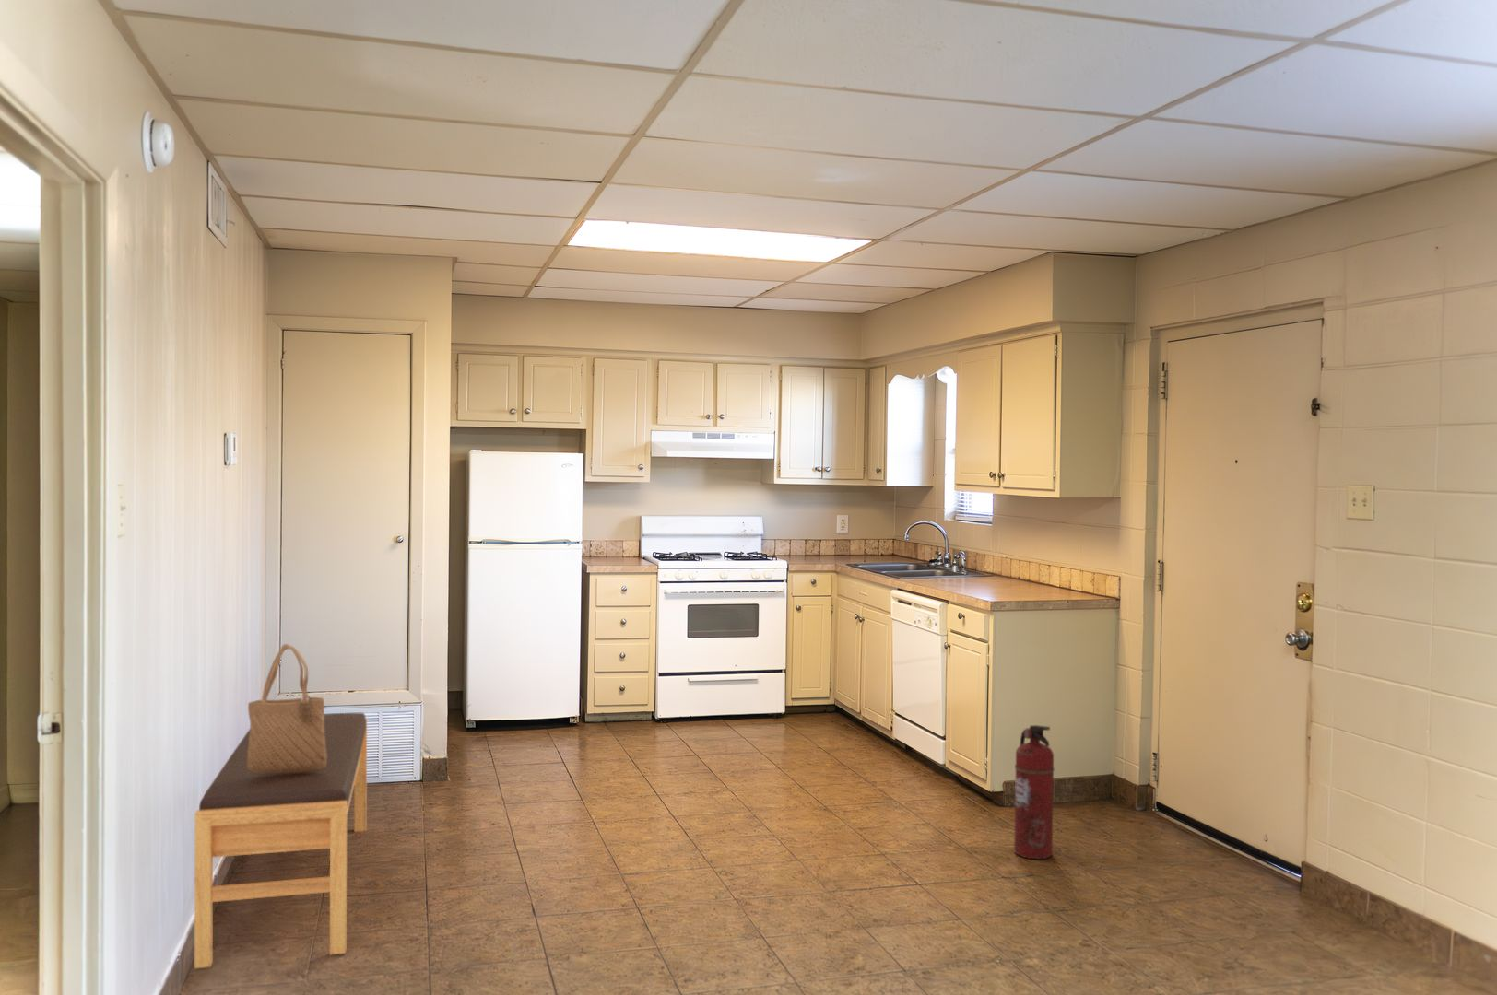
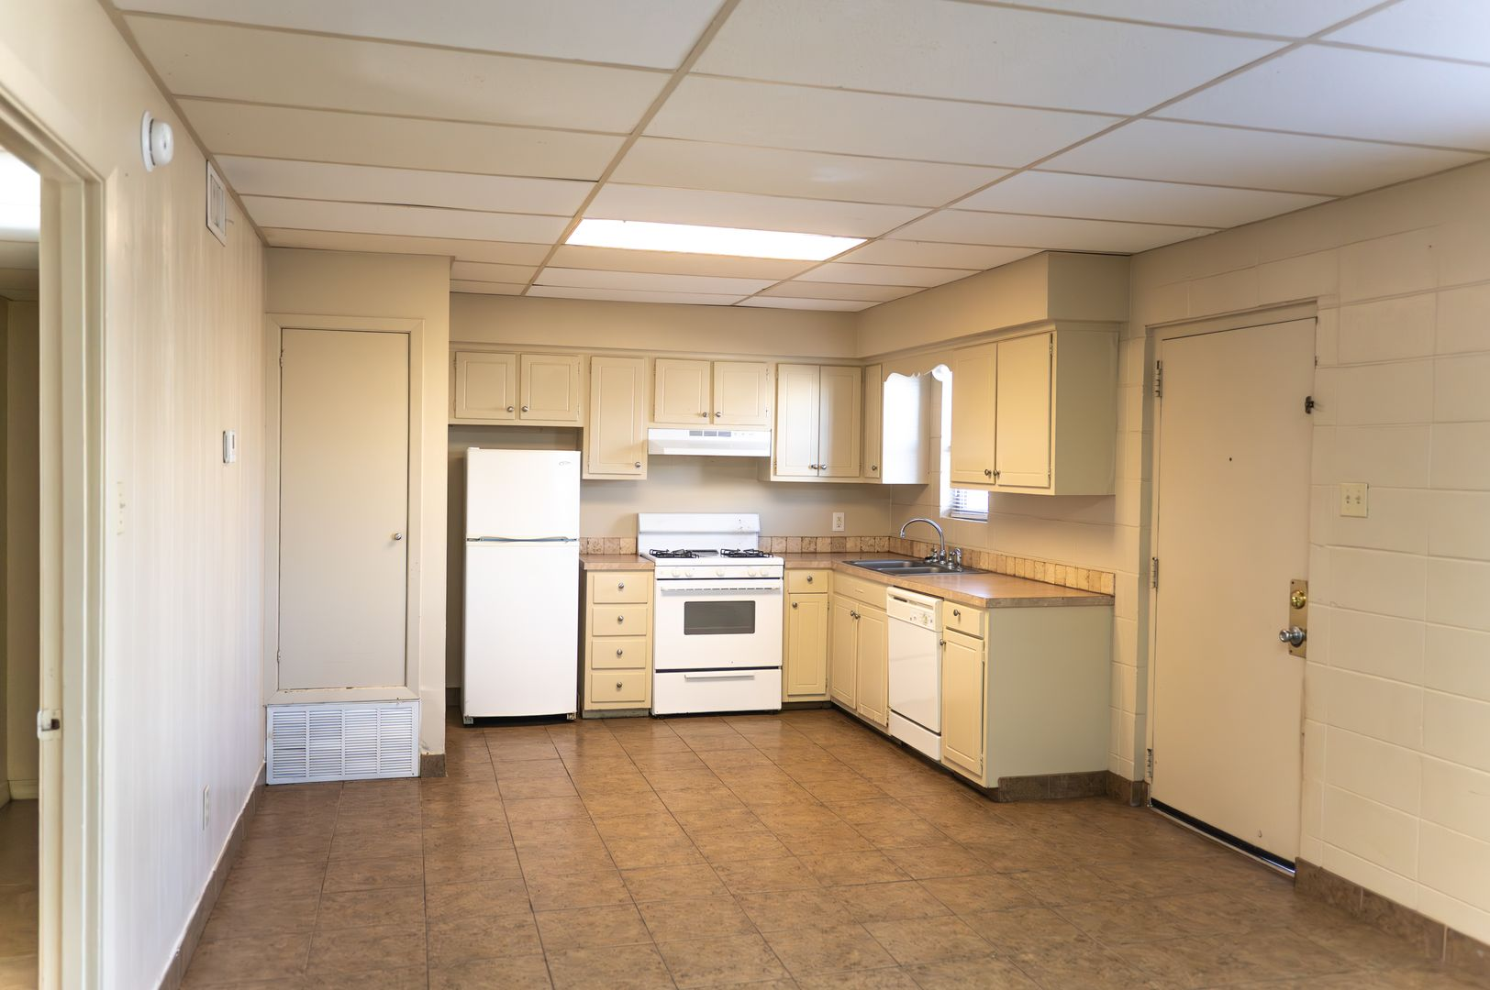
- tote bag (287, 710)
- bench (295, 817)
- fire extinguisher (1033, 787)
